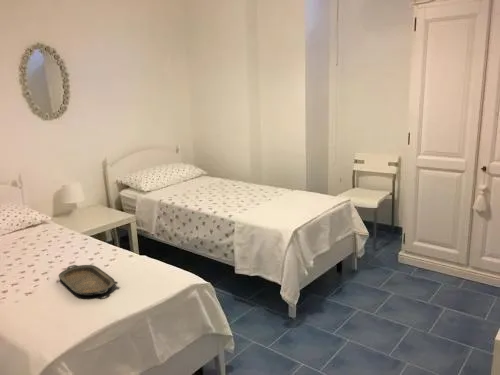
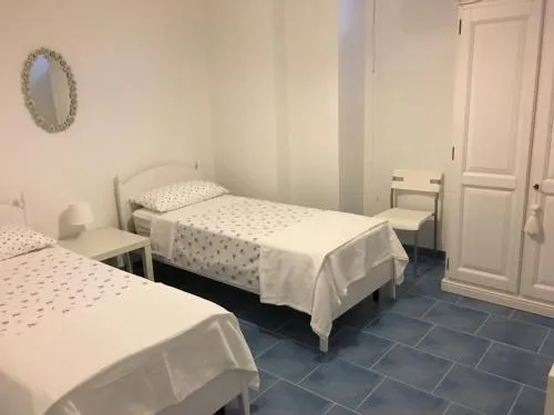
- serving tray (86, 280)
